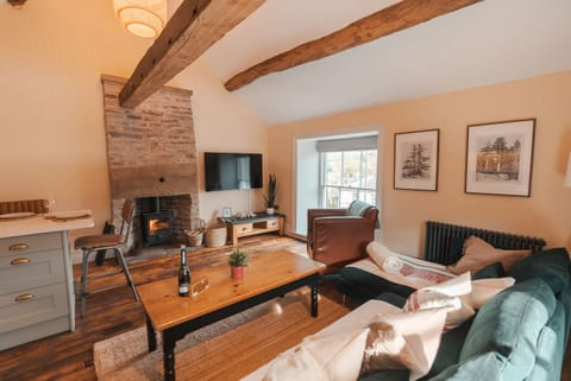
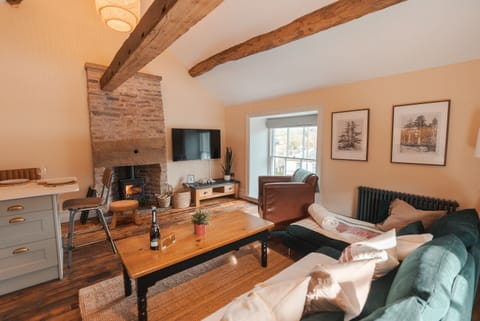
+ stool (126, 214)
